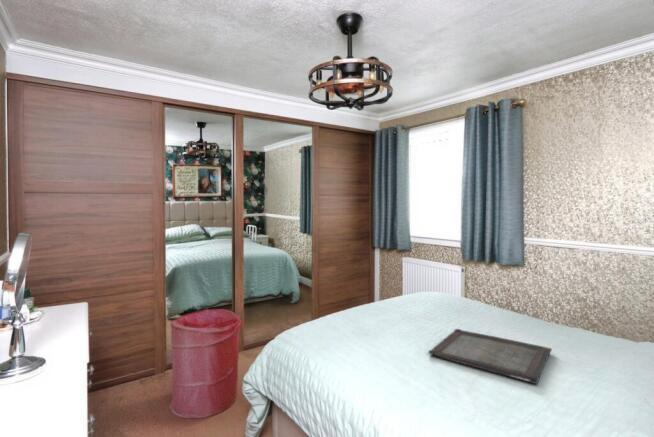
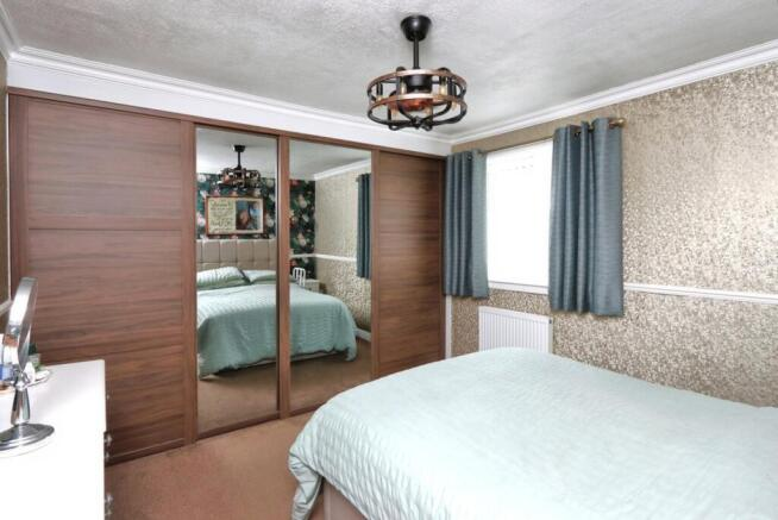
- serving tray (490, 351)
- laundry hamper (206, 358)
